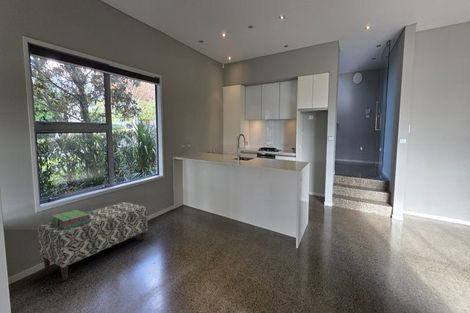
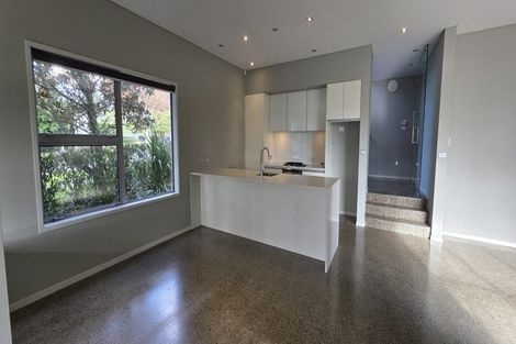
- bench (100, 234)
- stack of books (70, 218)
